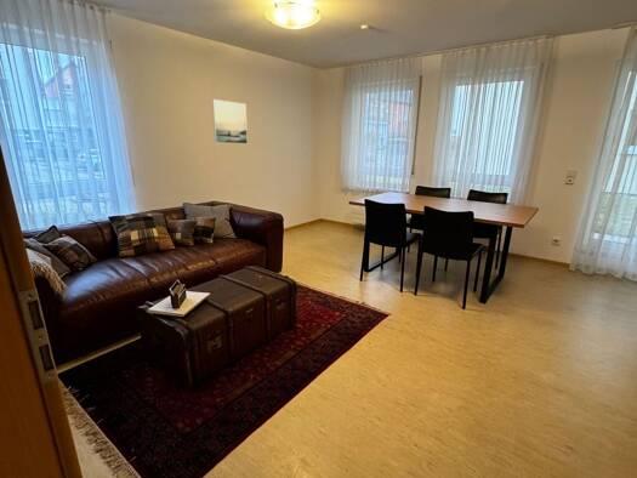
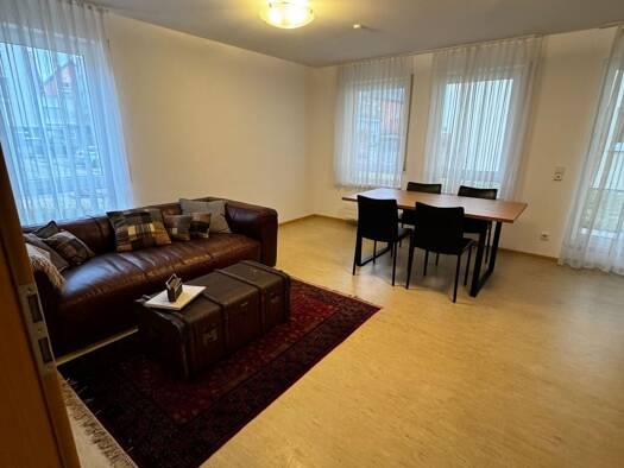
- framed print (231, 123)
